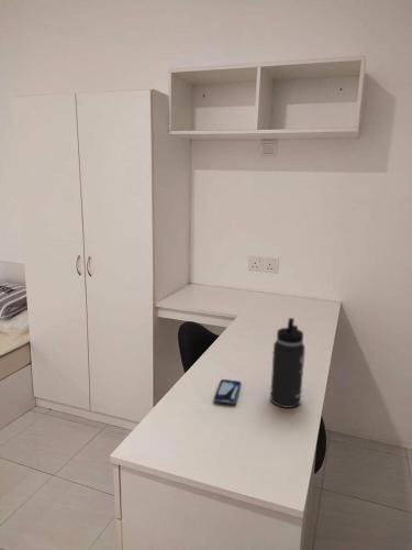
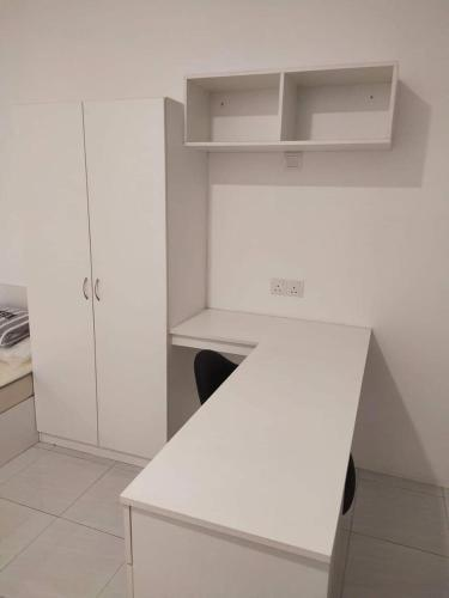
- thermos bottle (289, 359)
- smartphone (227, 391)
